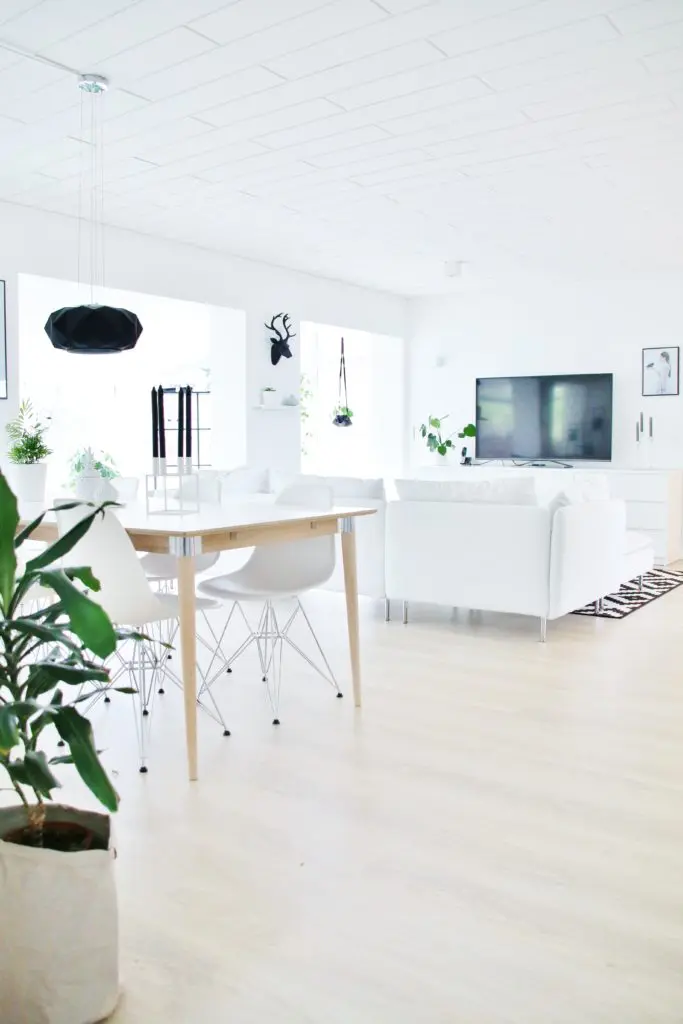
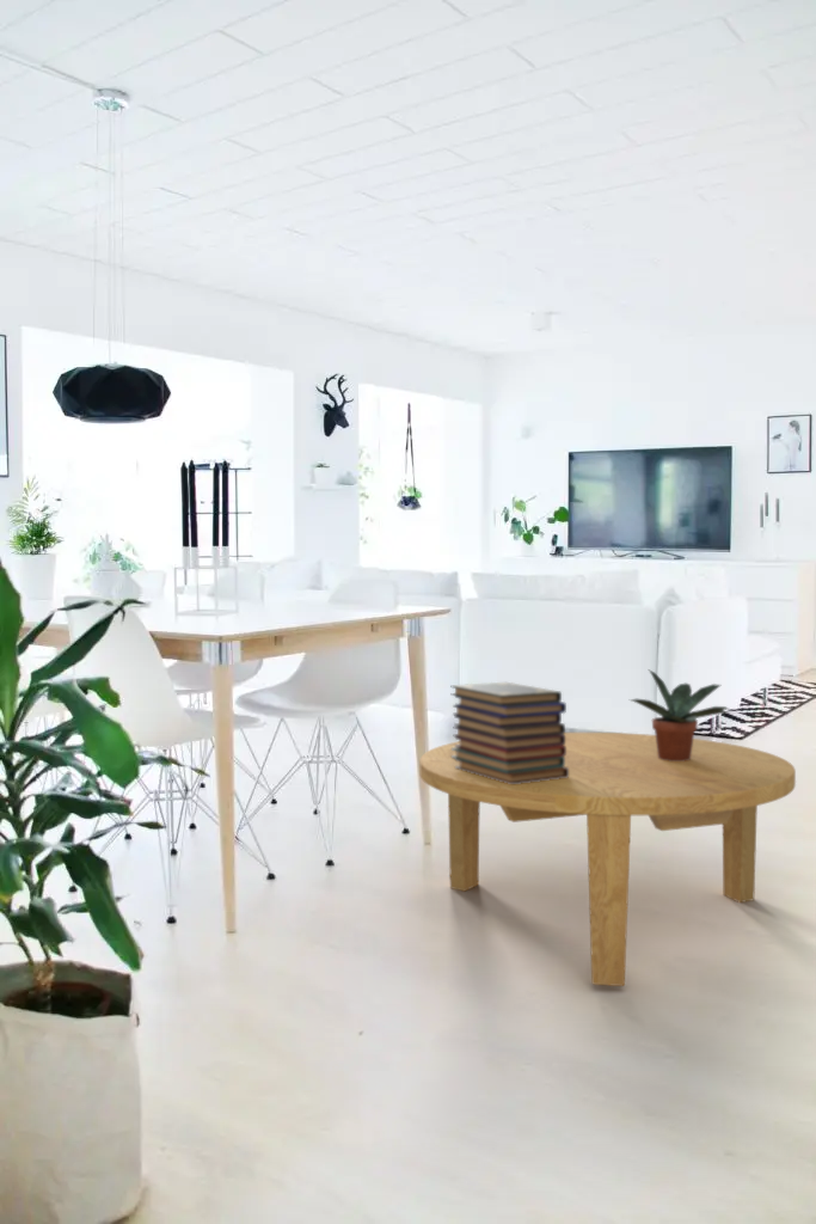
+ potted plant (675, 714)
+ coffee table (601, 839)
+ book stack (505, 729)
